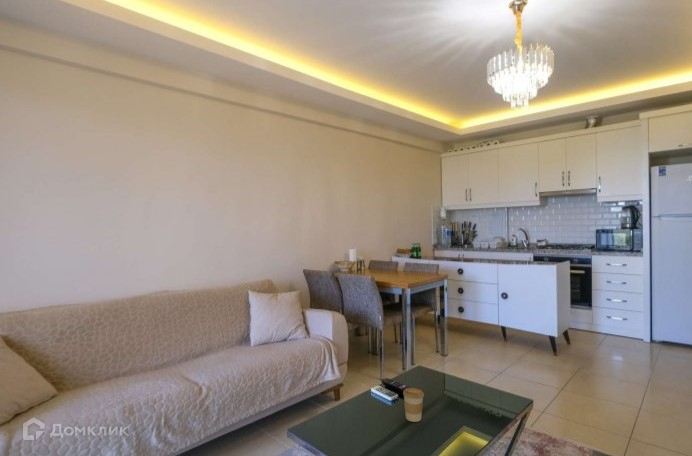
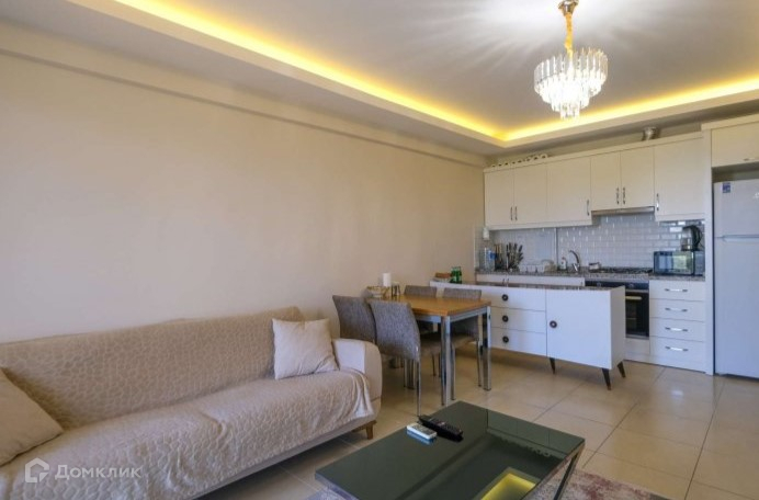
- coffee cup (413, 403)
